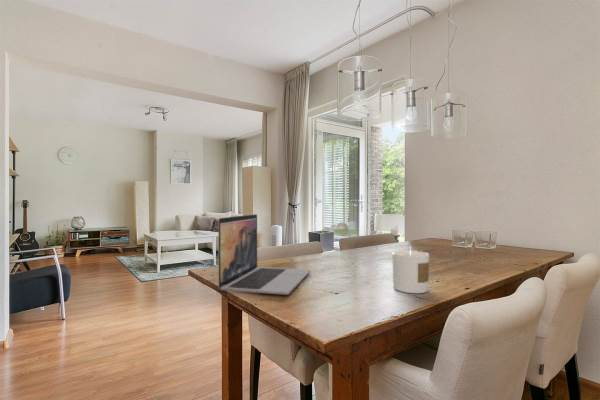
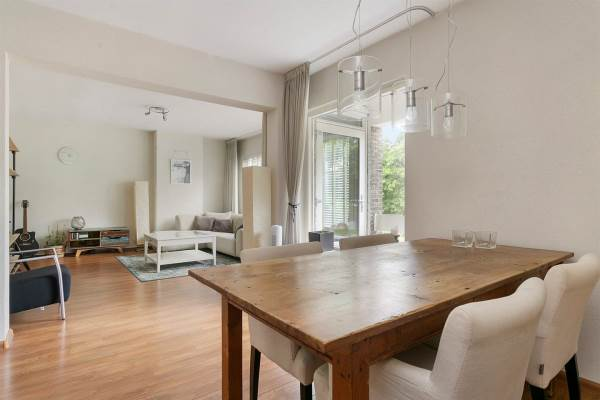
- laptop (256, 248)
- candle (410, 267)
